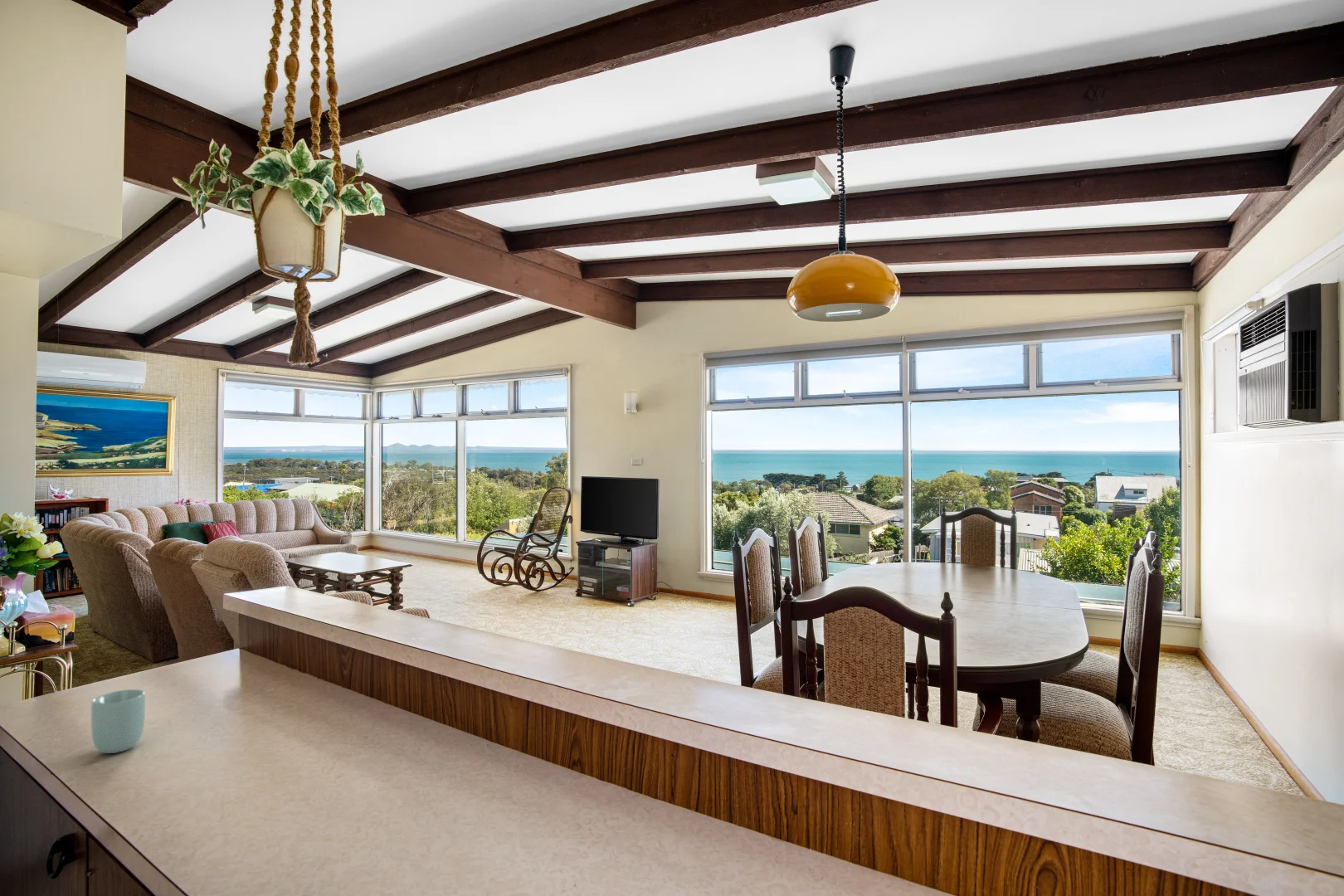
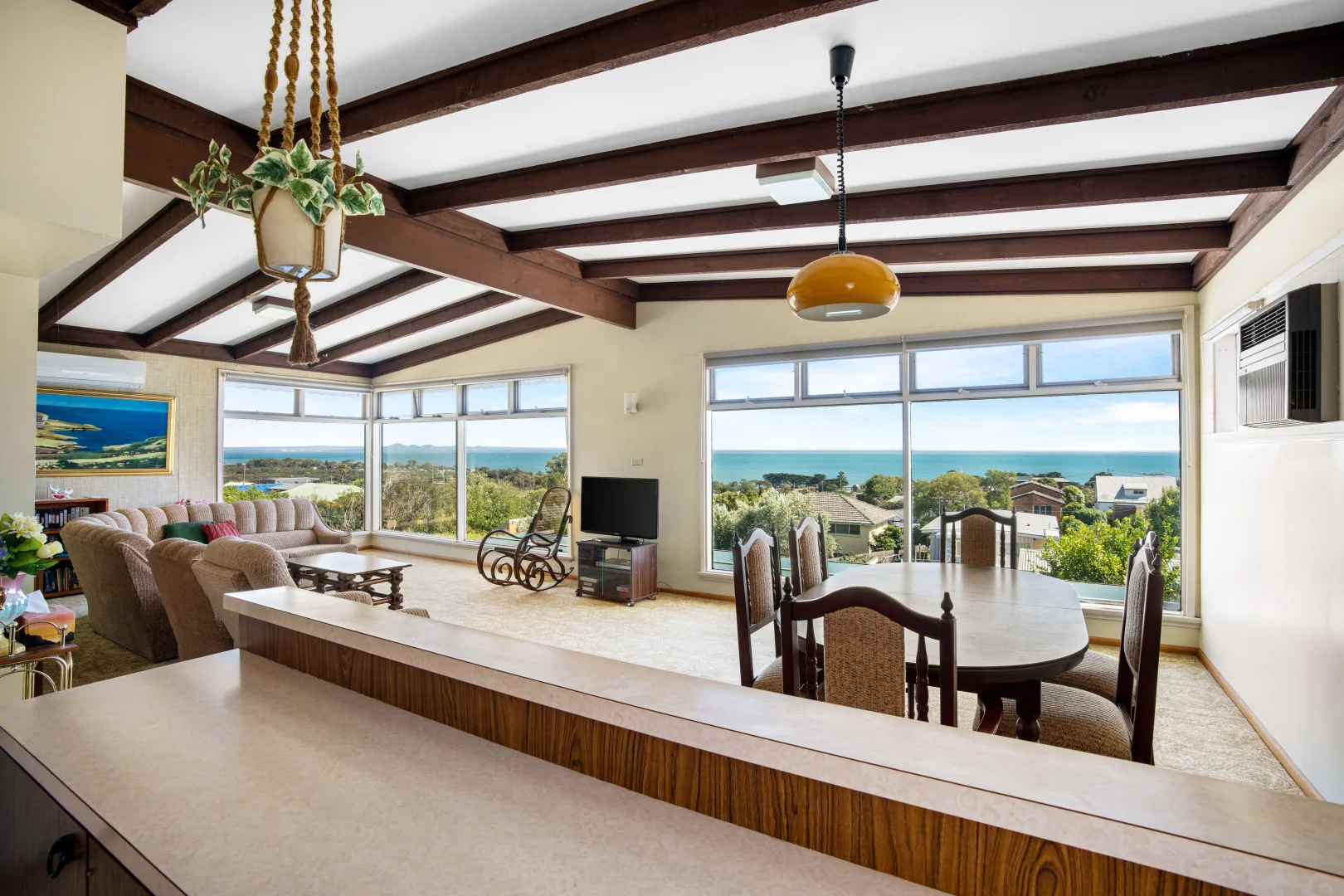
- cup (118, 723)
